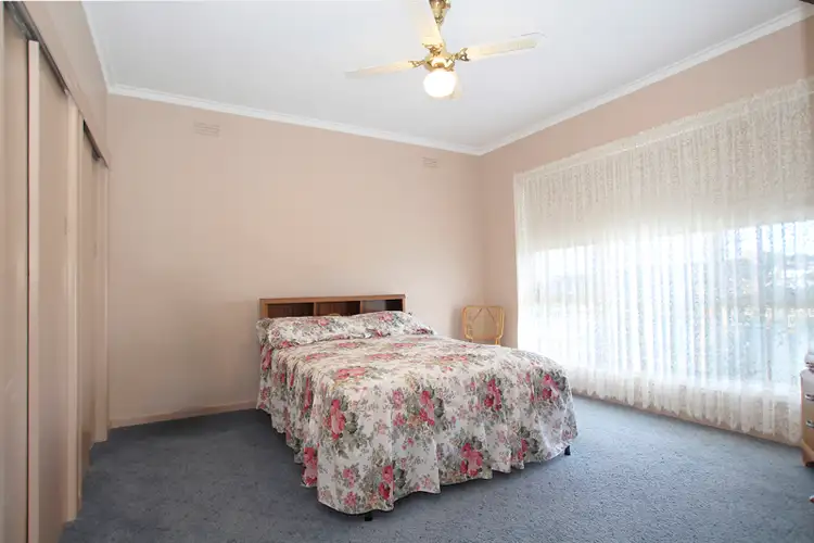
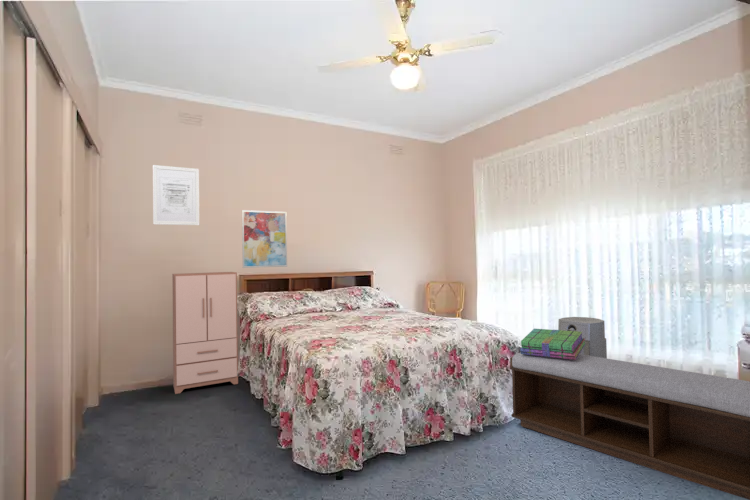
+ bench (624, 406)
+ wall art (176, 195)
+ wall art (265, 239)
+ cabinet (205, 329)
+ stack of books (553, 346)
+ air purifier (582, 352)
